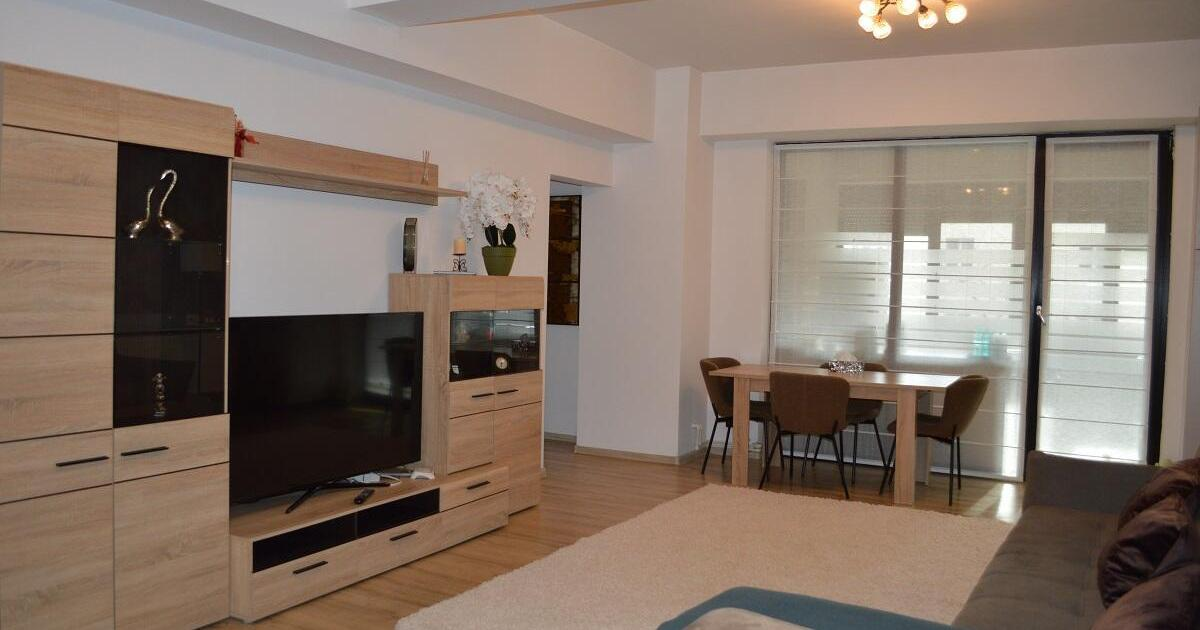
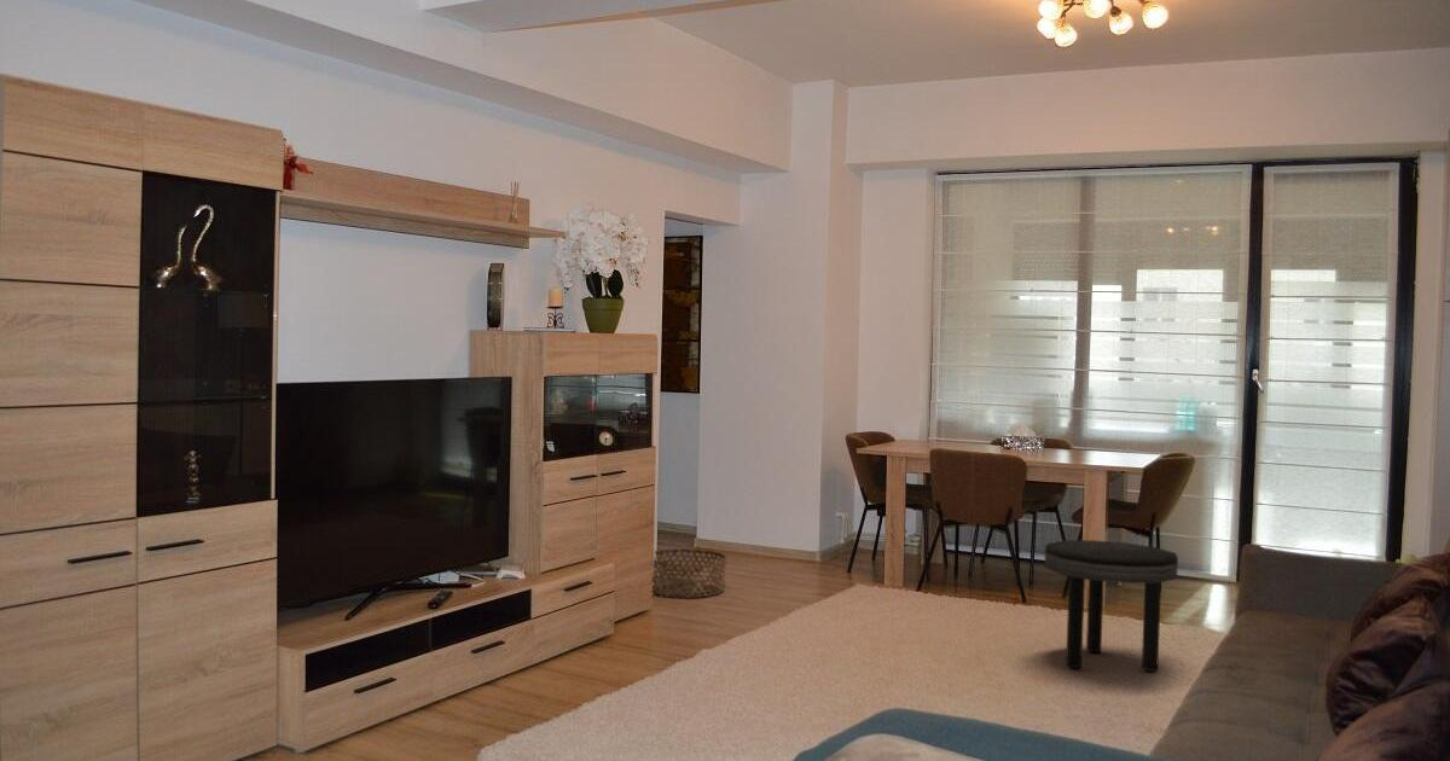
+ side table (1102, 605)
+ basket (686, 573)
